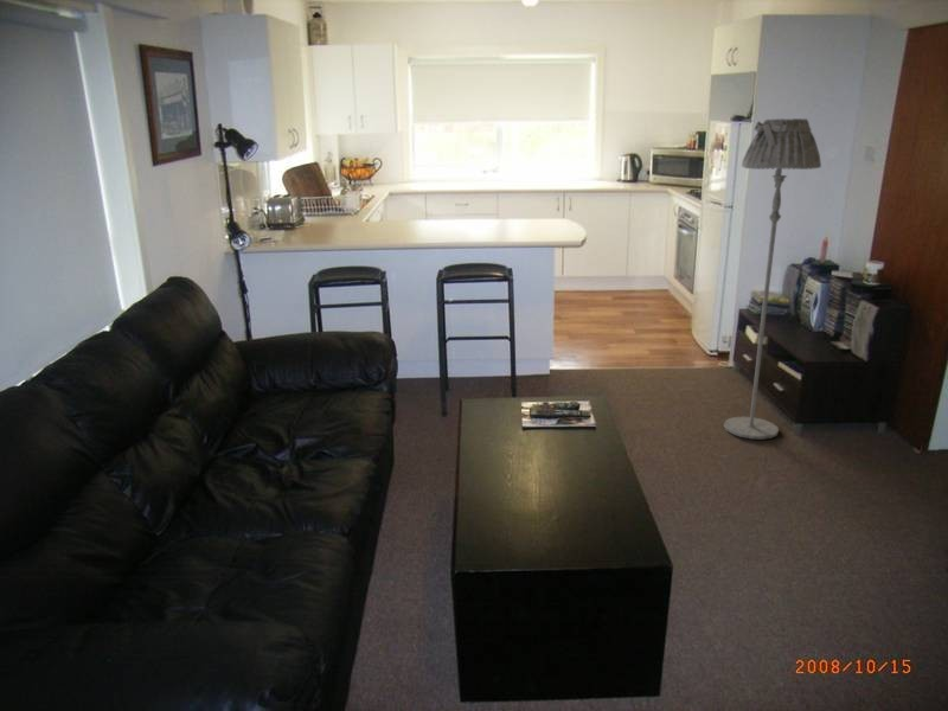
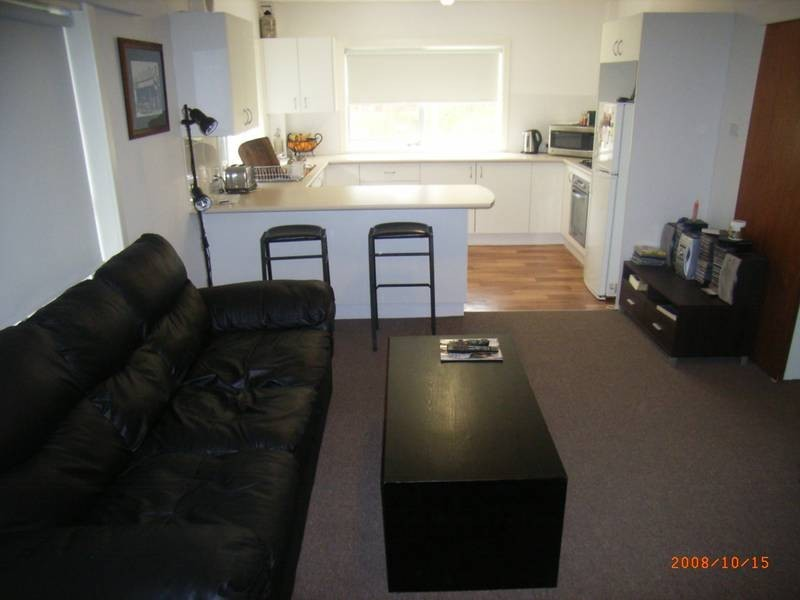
- floor lamp (767, 283)
